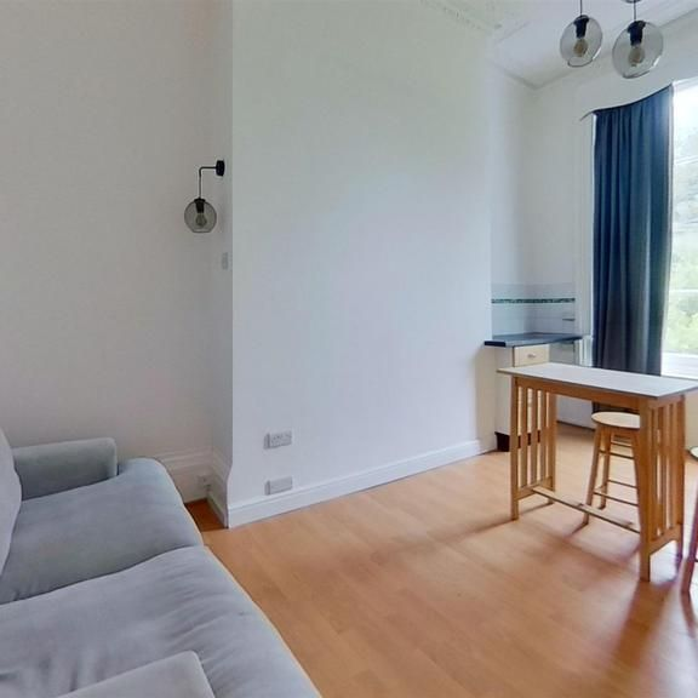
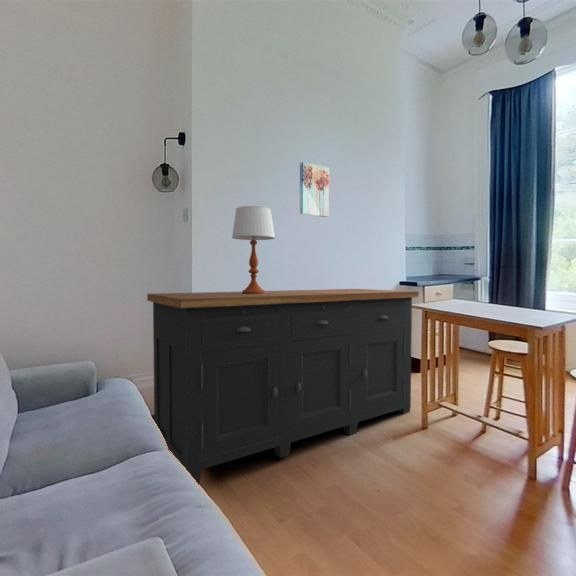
+ table lamp (253, 251)
+ sideboard (294, 361)
+ wall art (314, 190)
